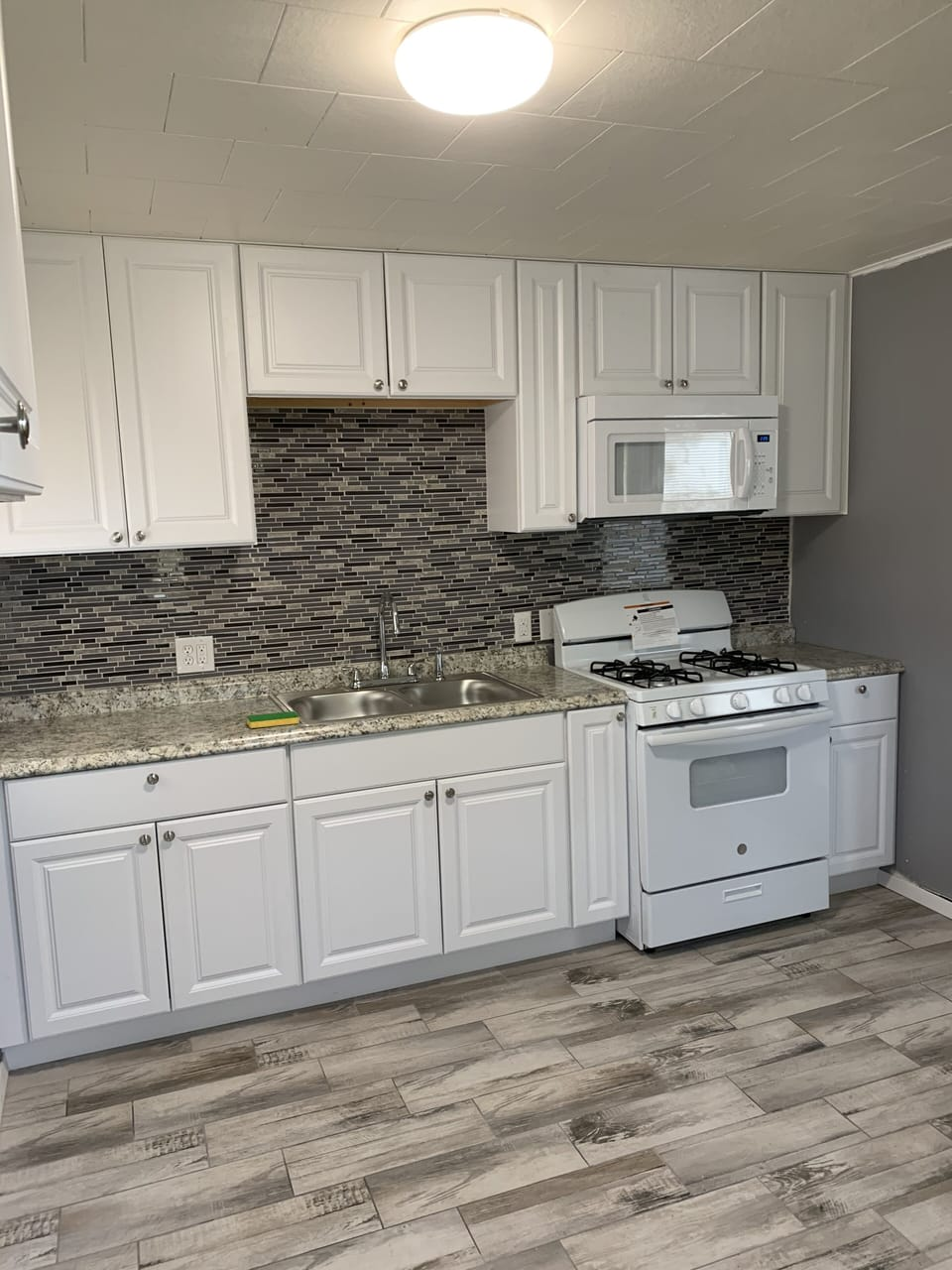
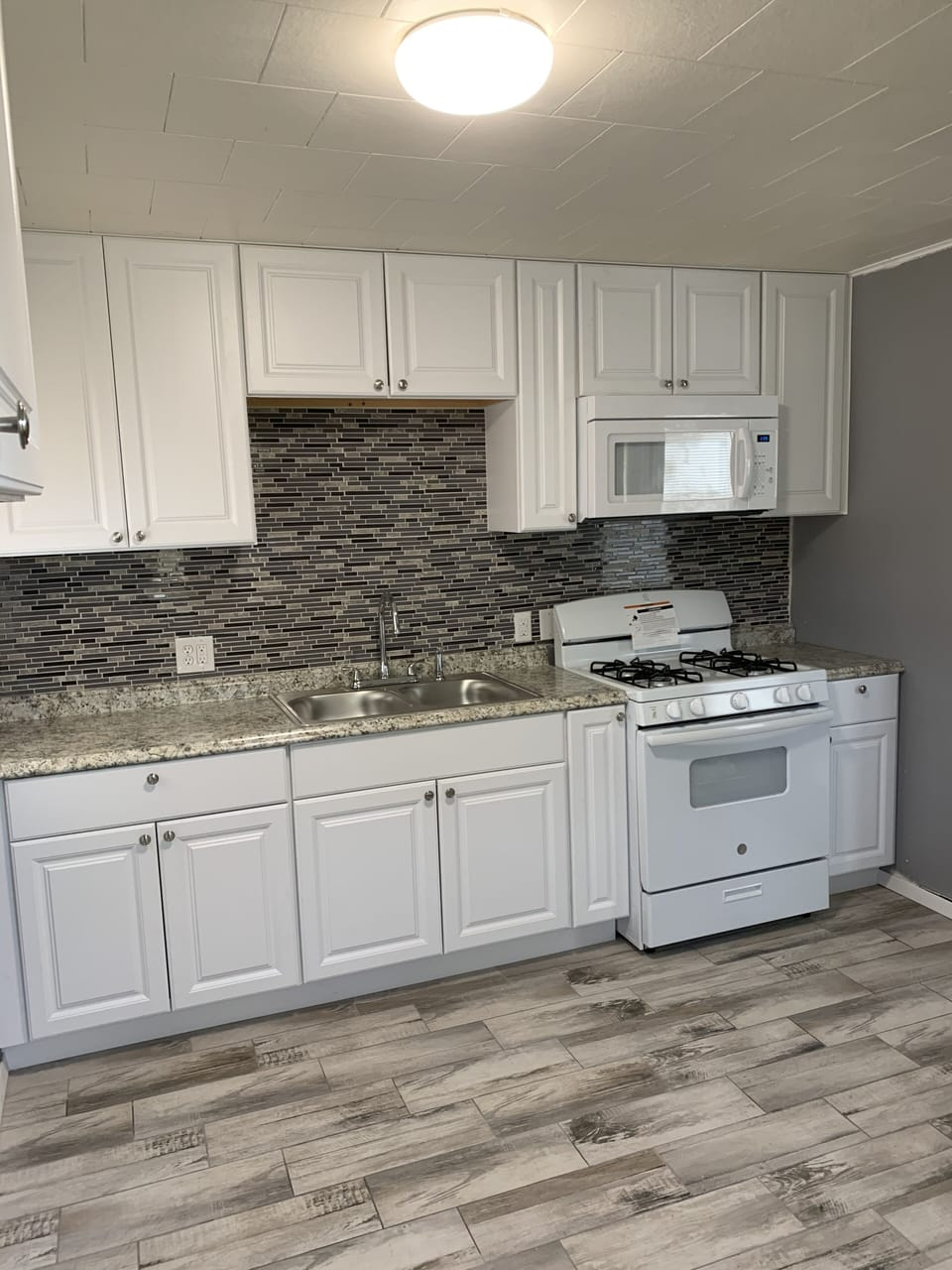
- dish sponge (273, 719)
